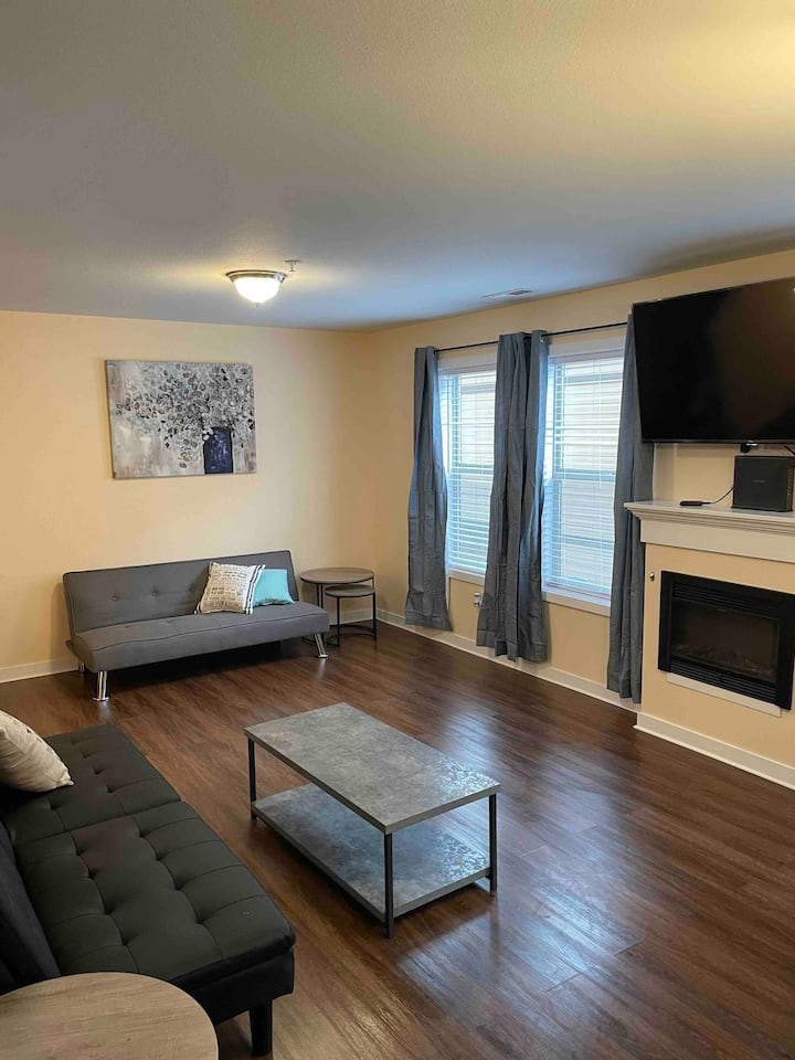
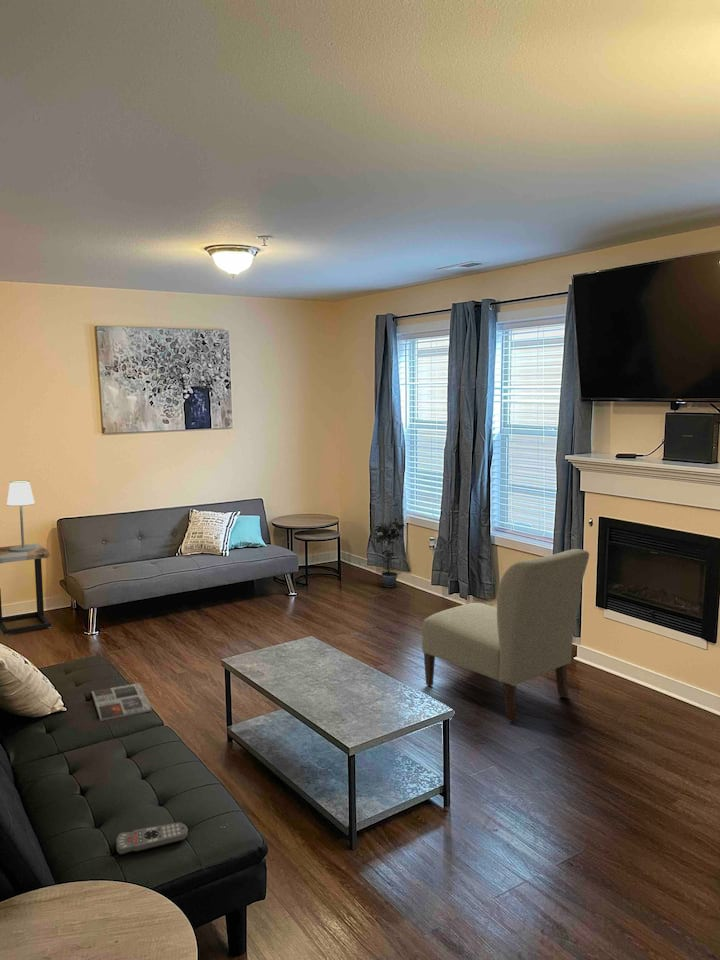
+ side table (36, 587)
+ potted plant (389, 553)
+ chair (501, 620)
+ magazine (120, 699)
+ table lamp (21, 515)
+ remote control (152, 837)
